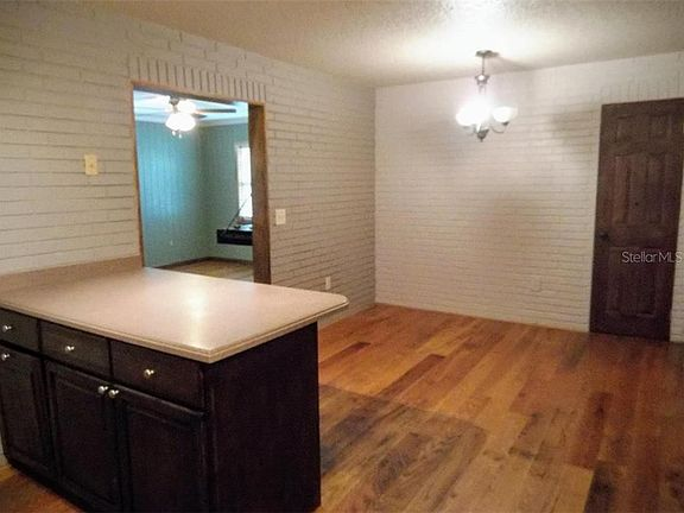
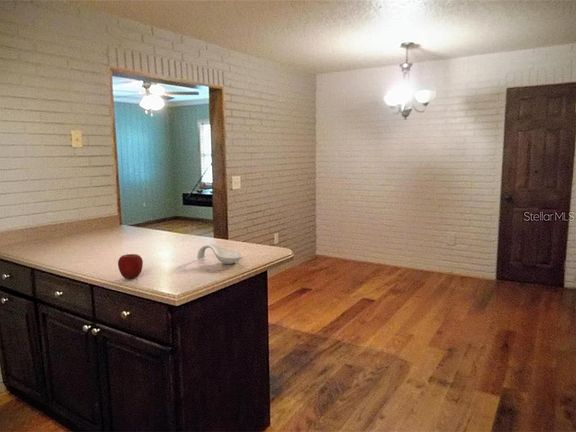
+ spoon rest (219, 253)
+ apple (130, 265)
